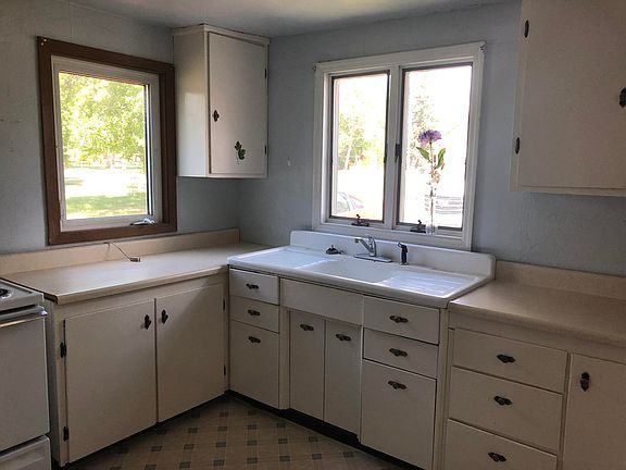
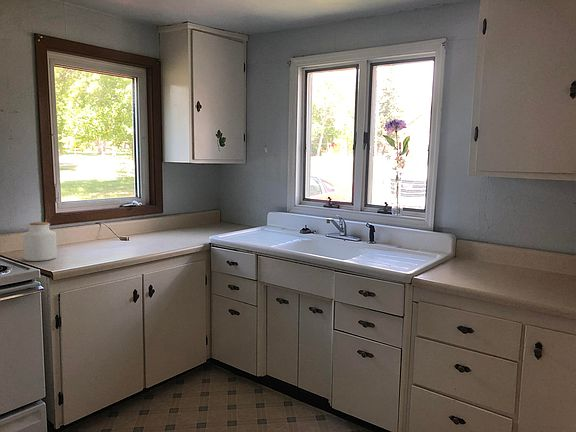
+ jar (40, 240)
